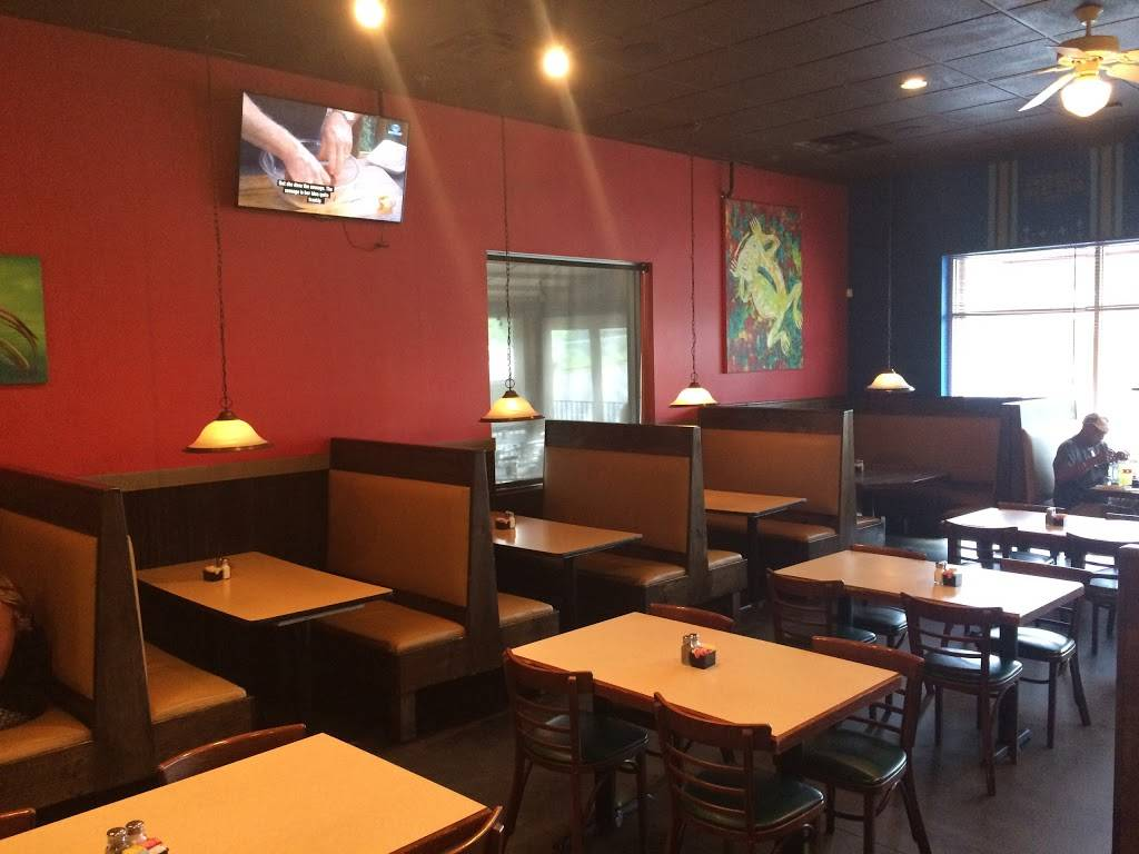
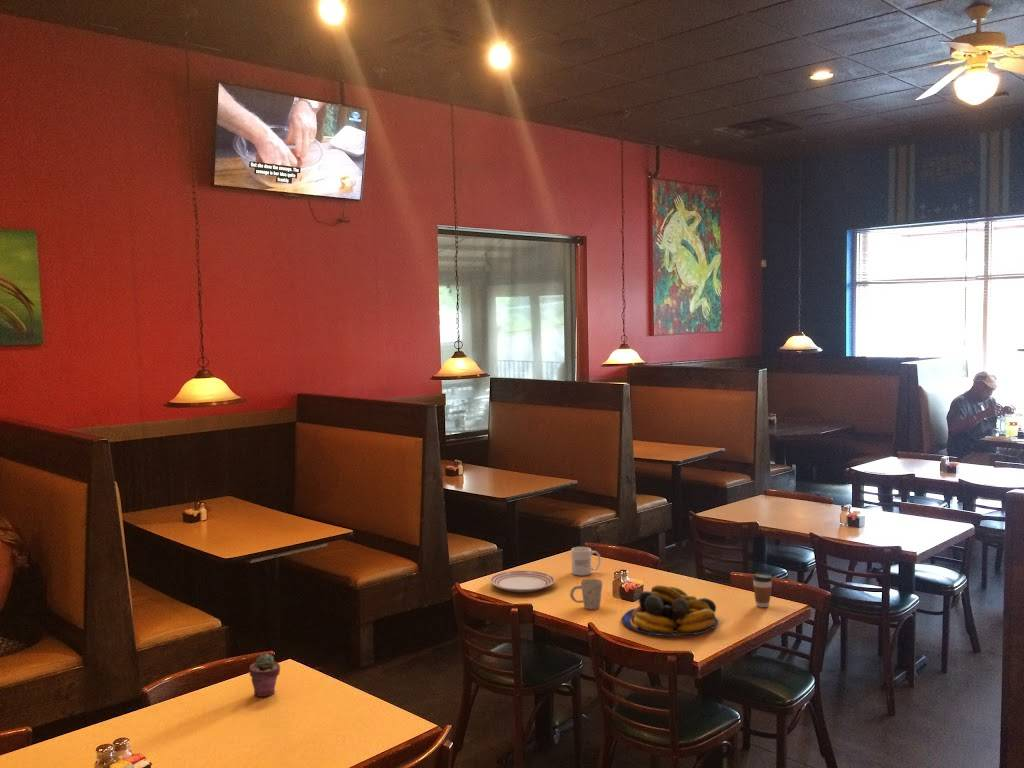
+ coffee cup (762, 590)
+ fruit bowl (669, 604)
+ dinner plate (522, 582)
+ potted succulent (264, 673)
+ mug (584, 560)
+ mug (586, 594)
